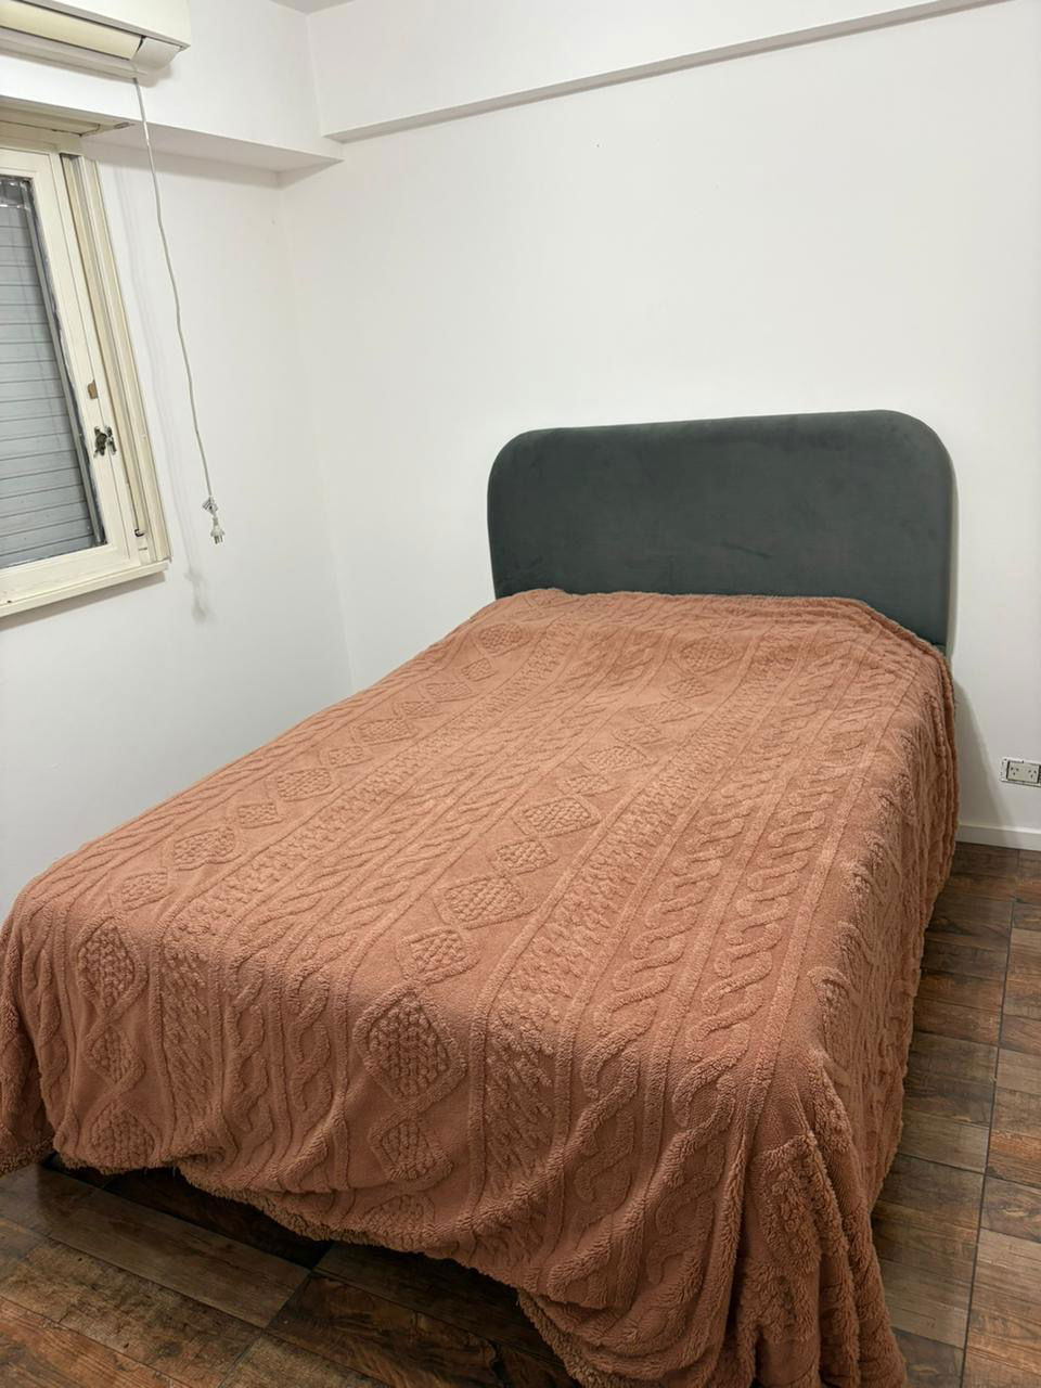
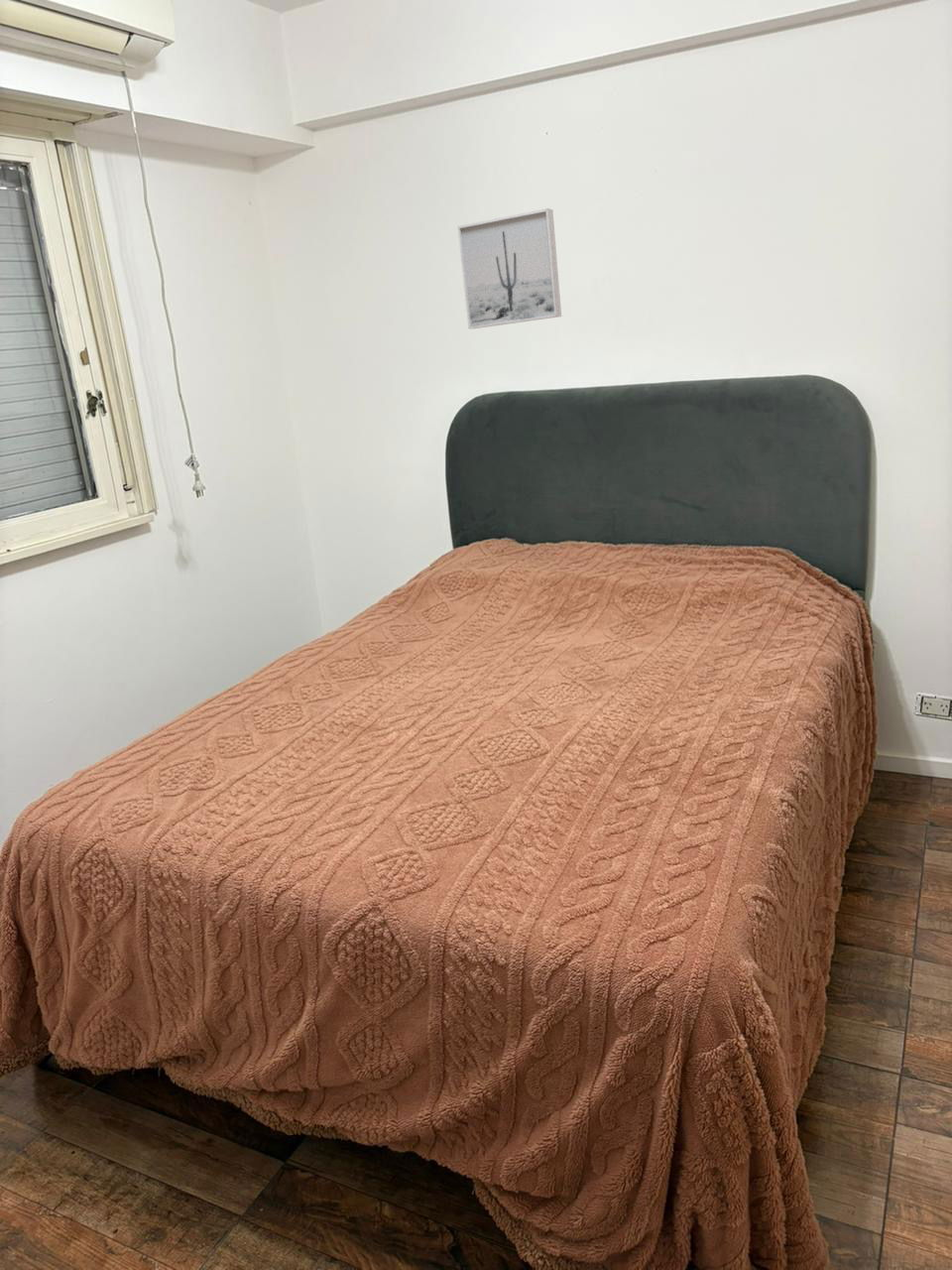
+ wall art (509, 271)
